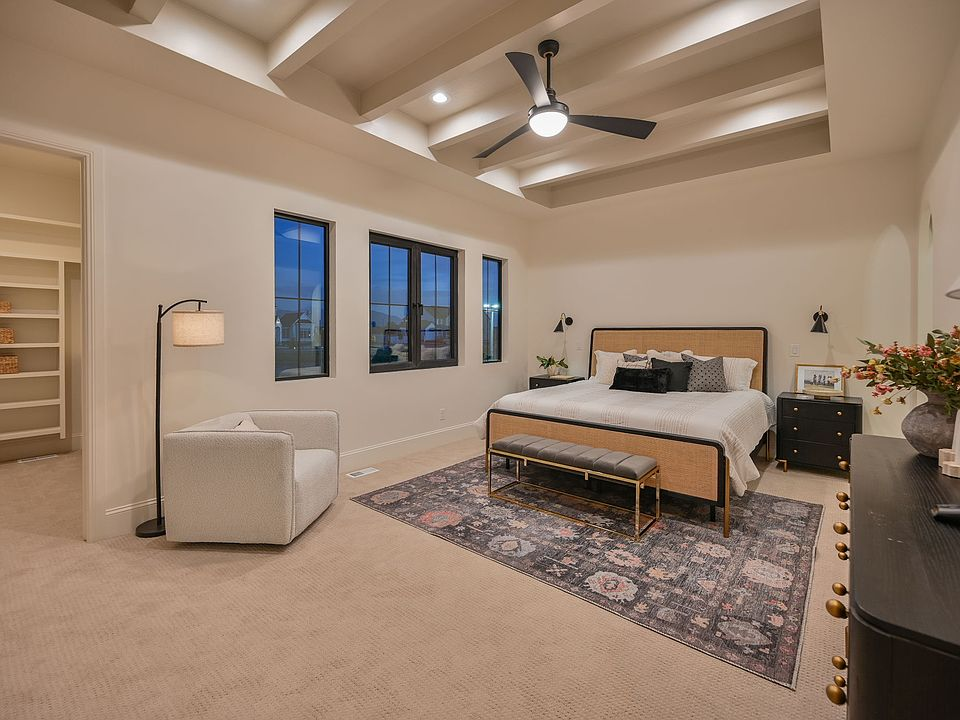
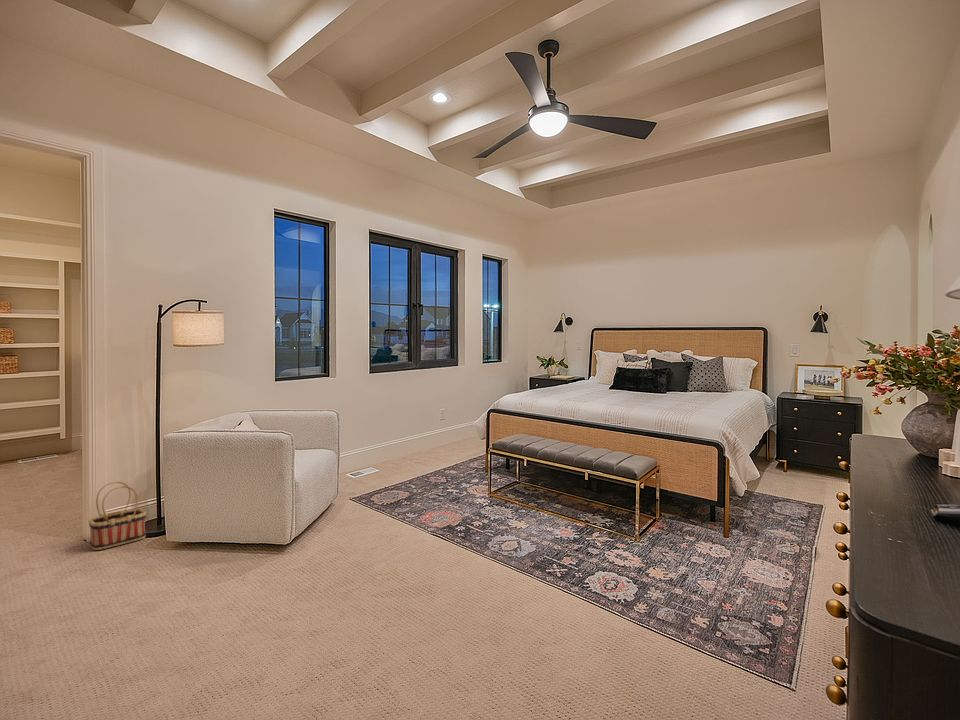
+ basket (118, 512)
